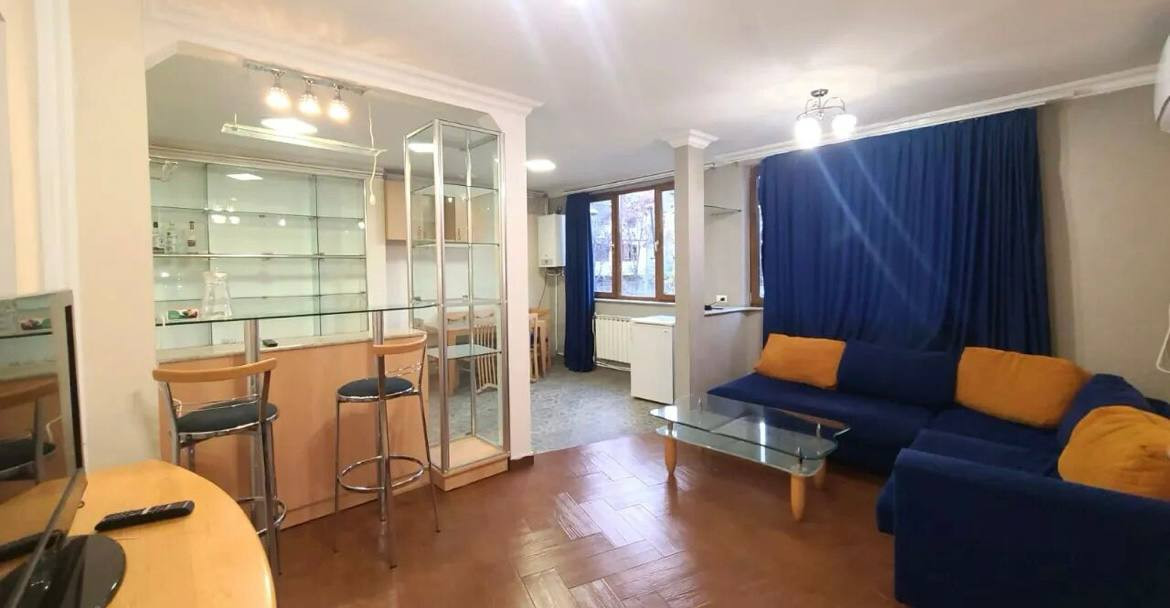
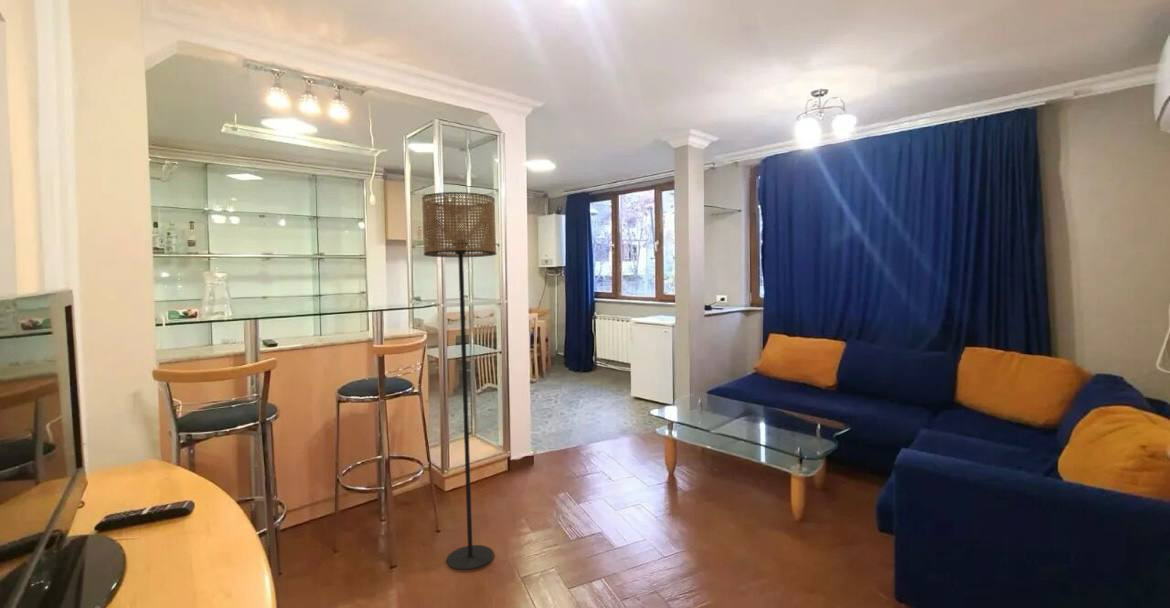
+ floor lamp (464, 379)
